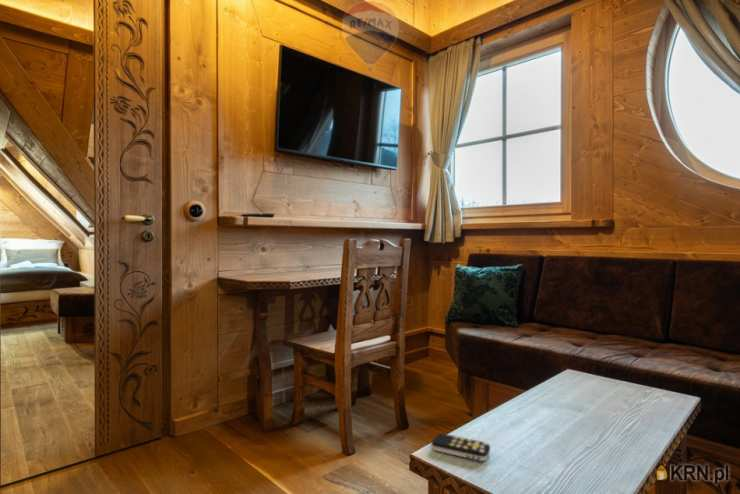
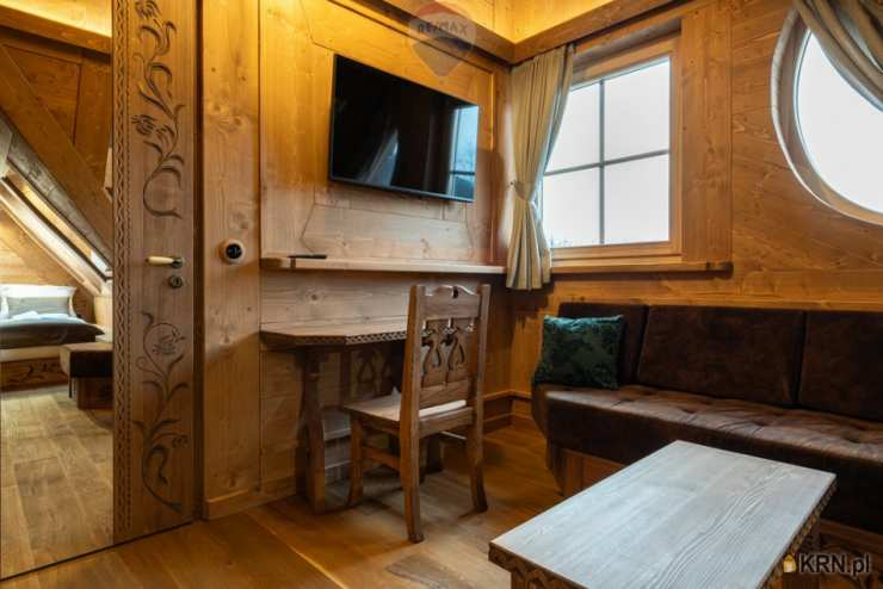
- remote control (460, 446)
